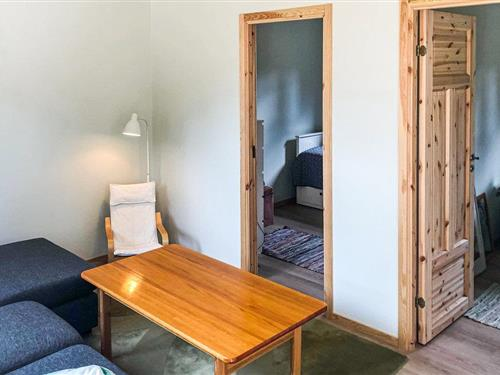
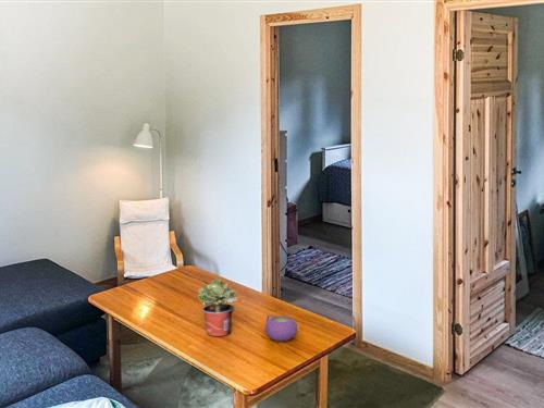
+ teapot (282, 329)
+ potted plant (218, 306)
